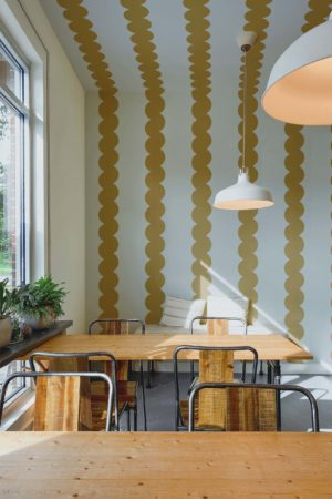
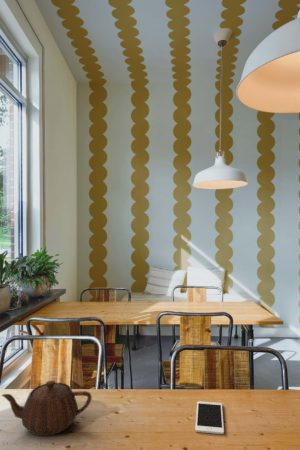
+ cell phone (209, 416)
+ teapot (47, 403)
